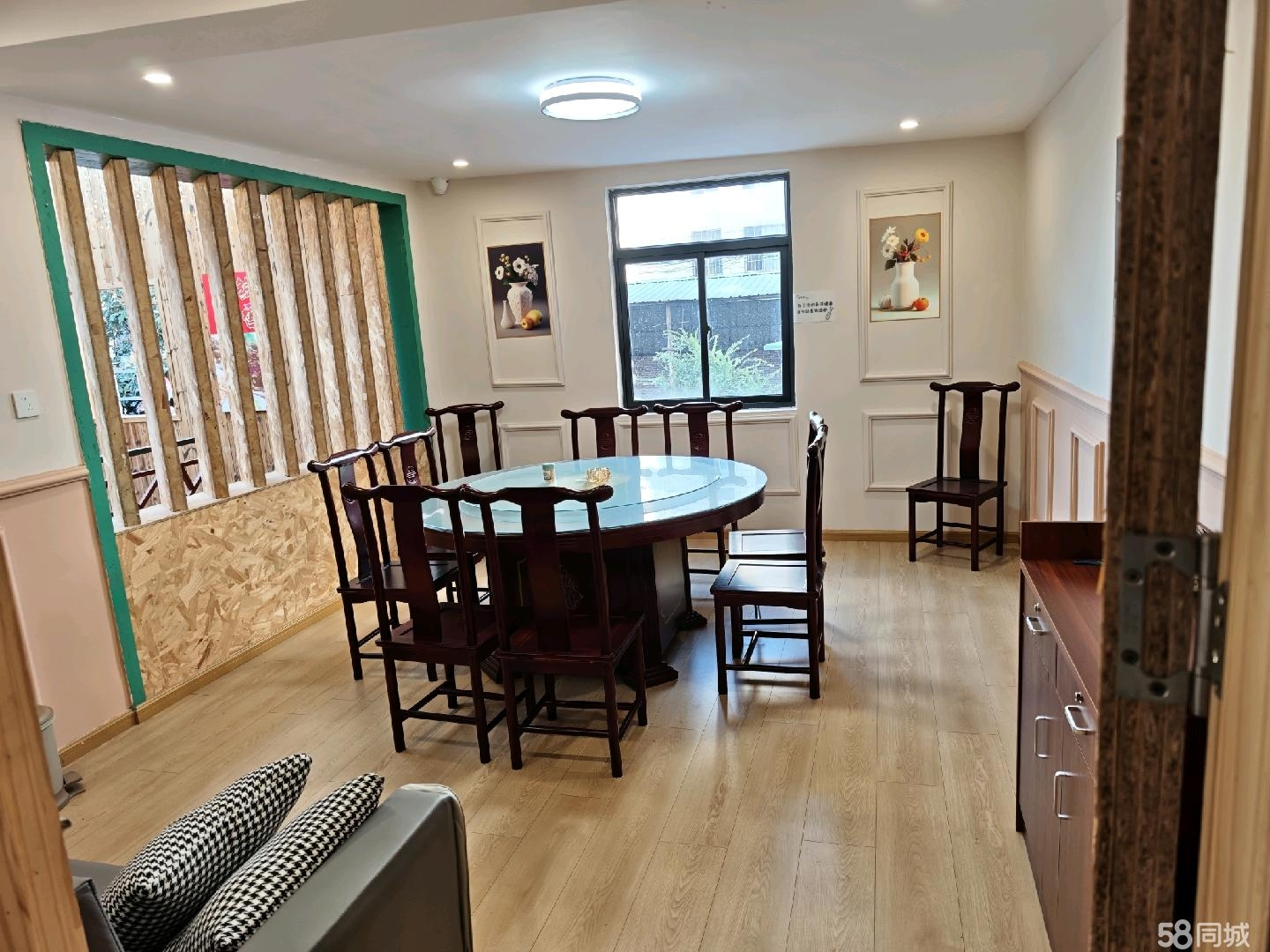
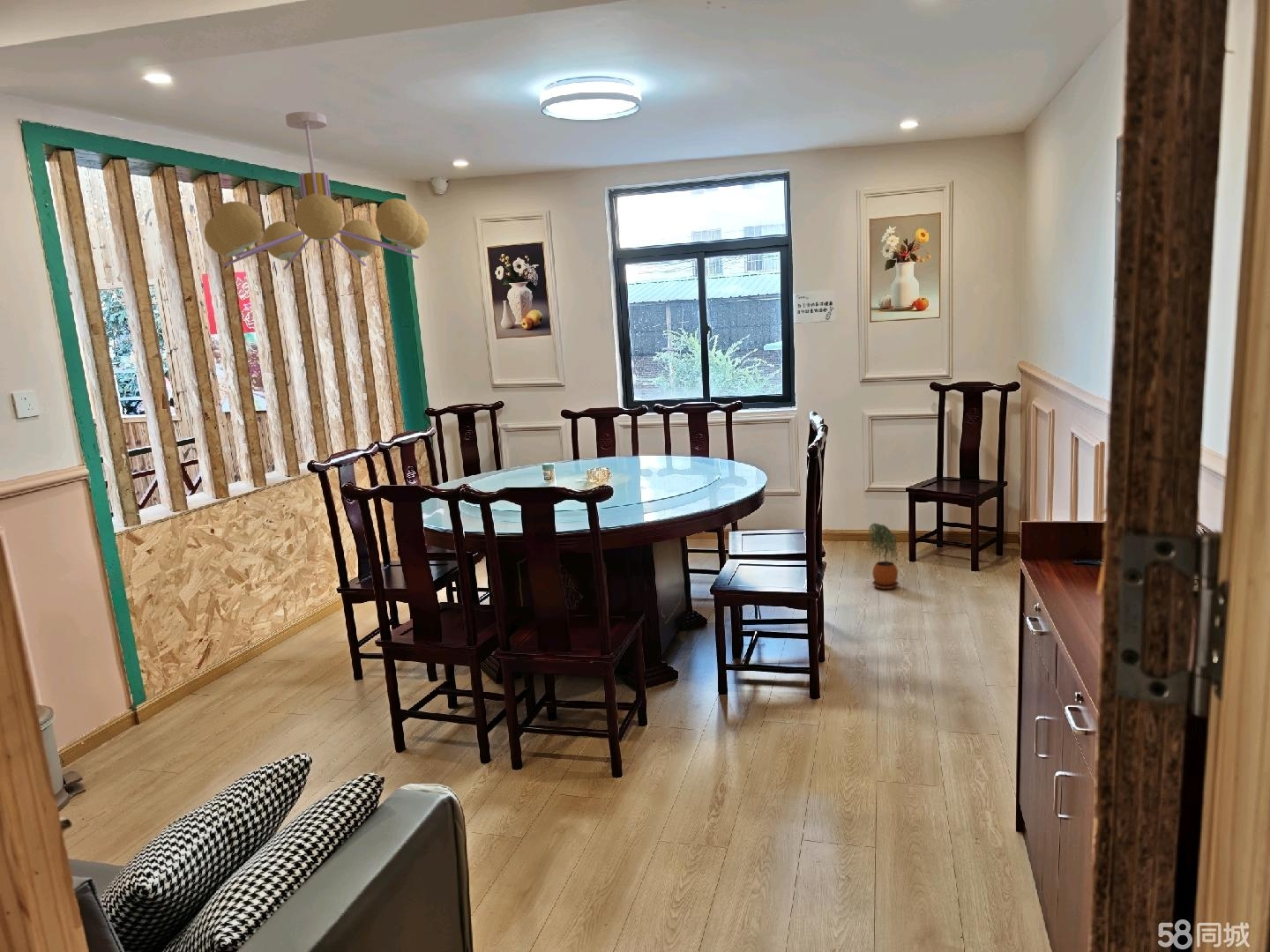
+ potted plant (883, 556)
+ chandelier (315, 189)
